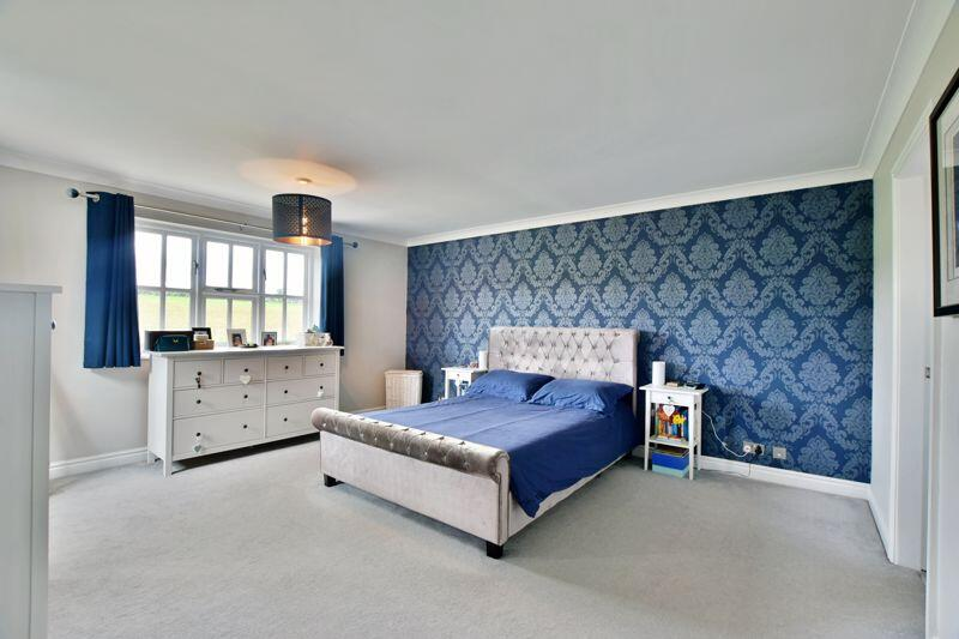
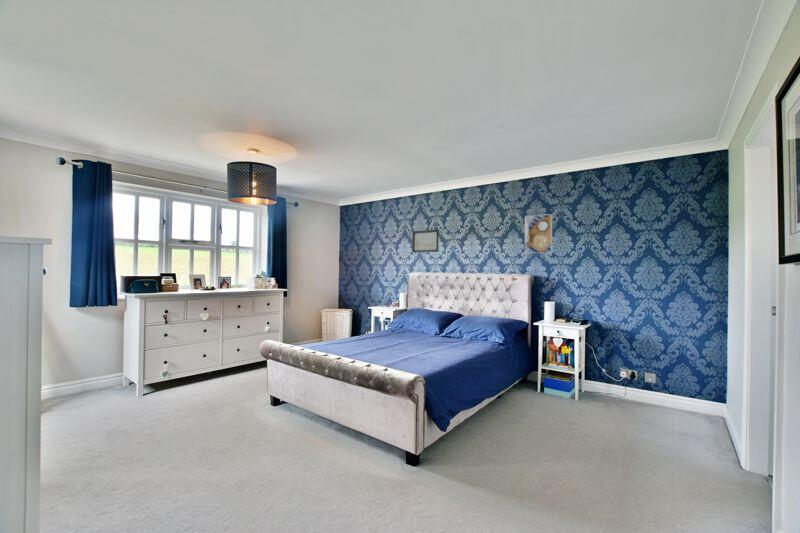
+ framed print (538, 234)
+ wall art (425, 241)
